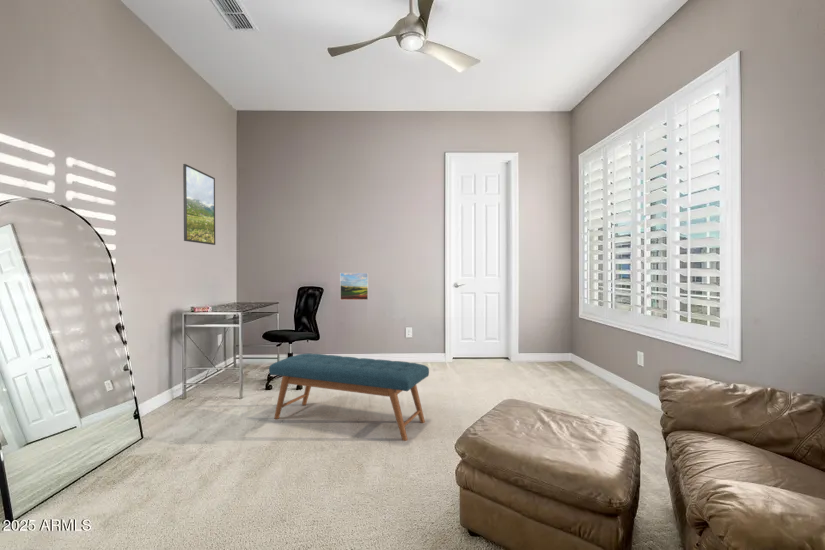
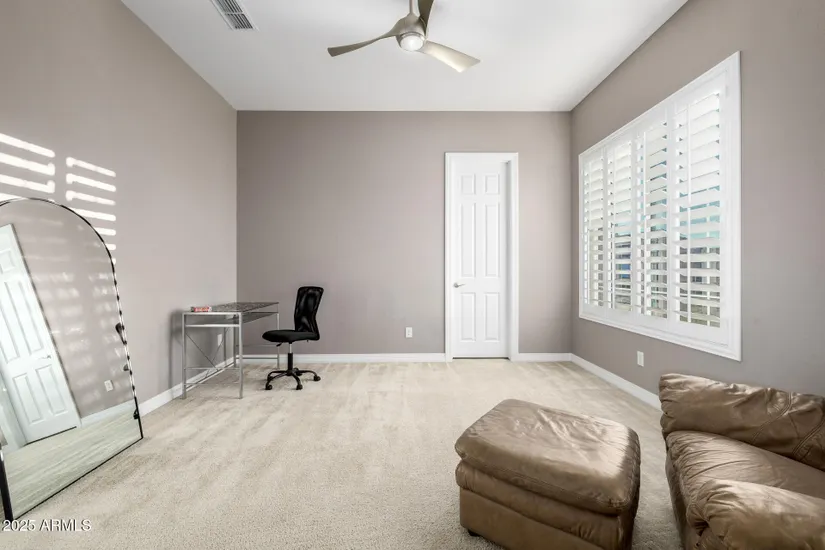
- bench (348, 390)
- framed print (200, 207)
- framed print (354, 286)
